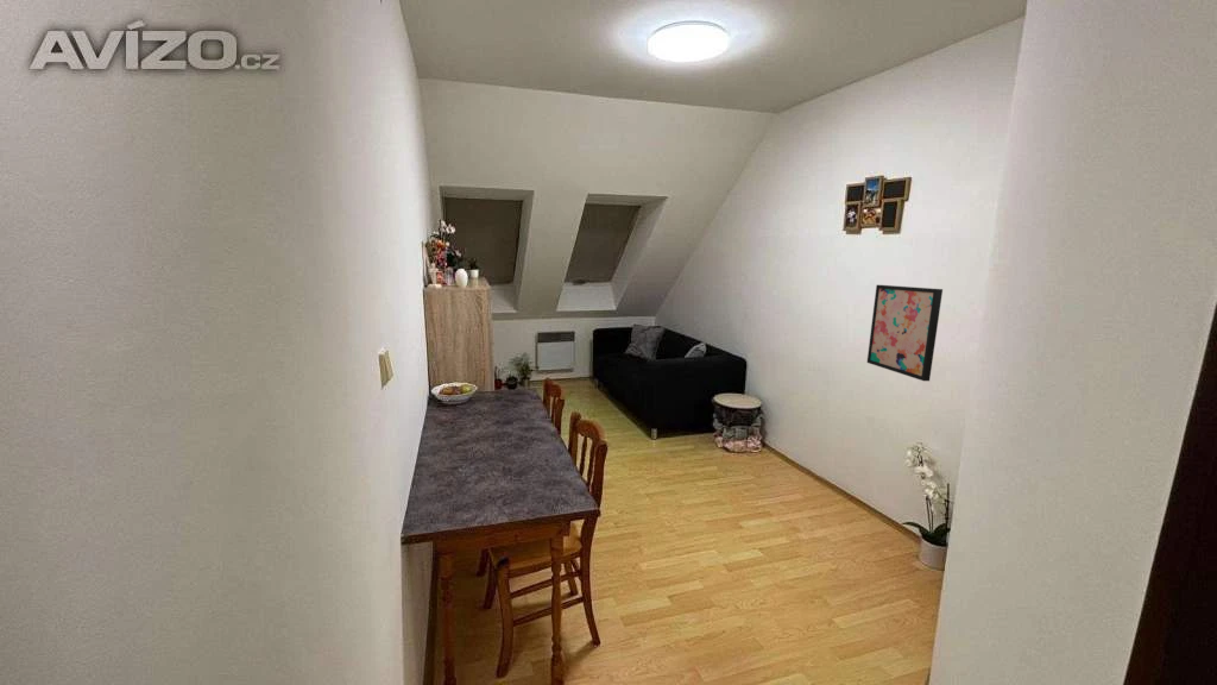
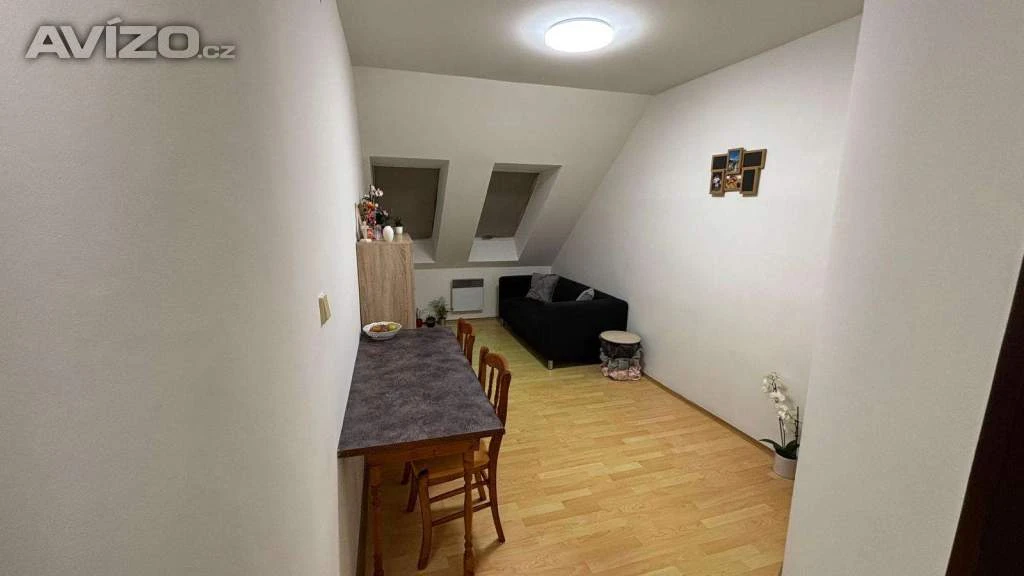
- wall art (901, 329)
